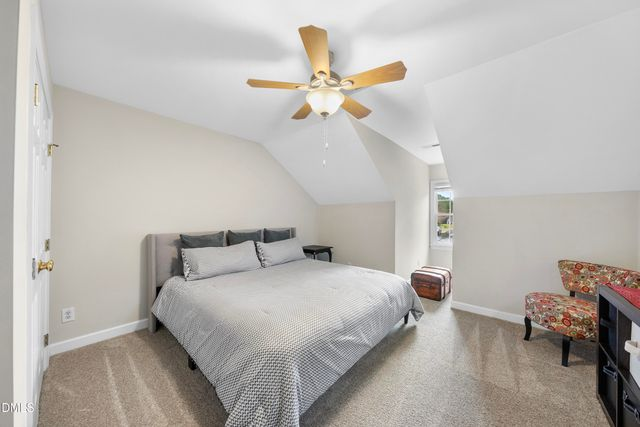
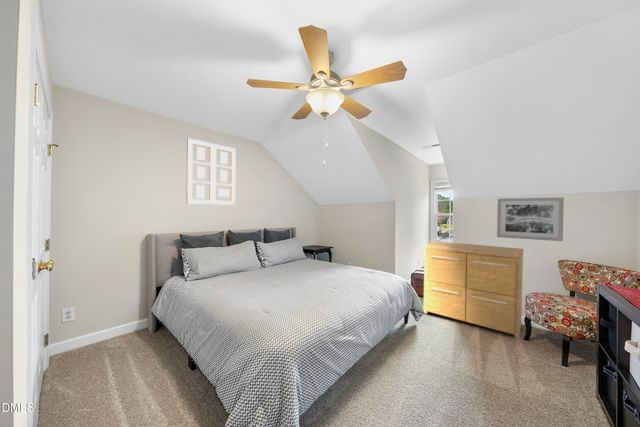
+ picture frame (212, 174)
+ dresser (470, 283)
+ wall art (528, 218)
